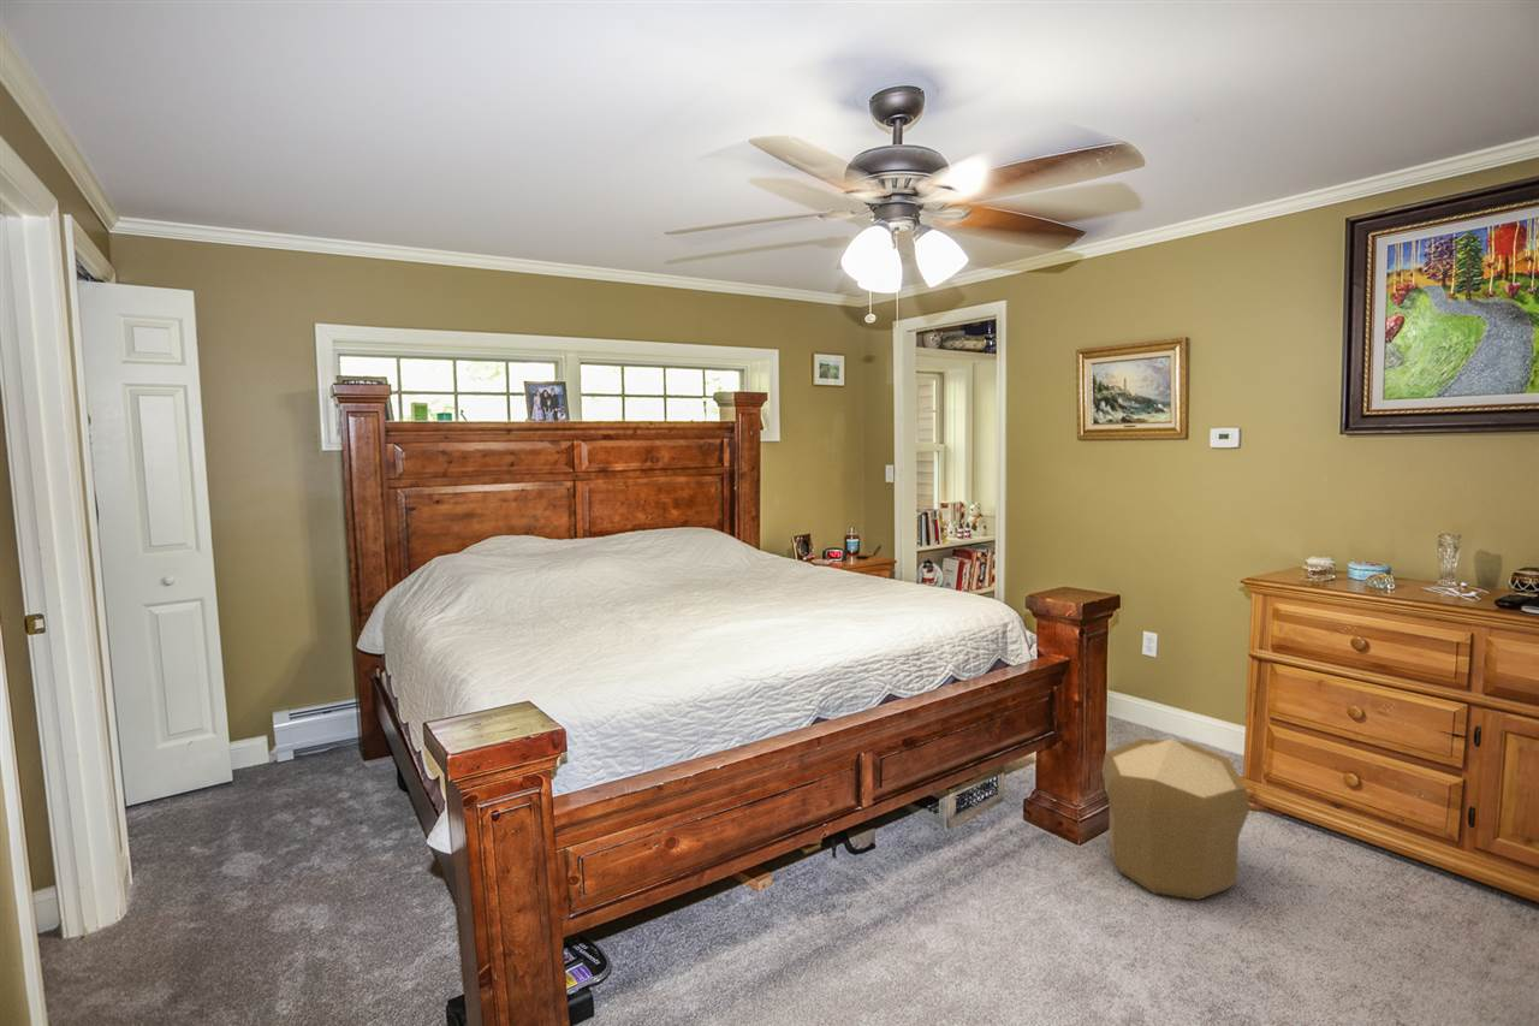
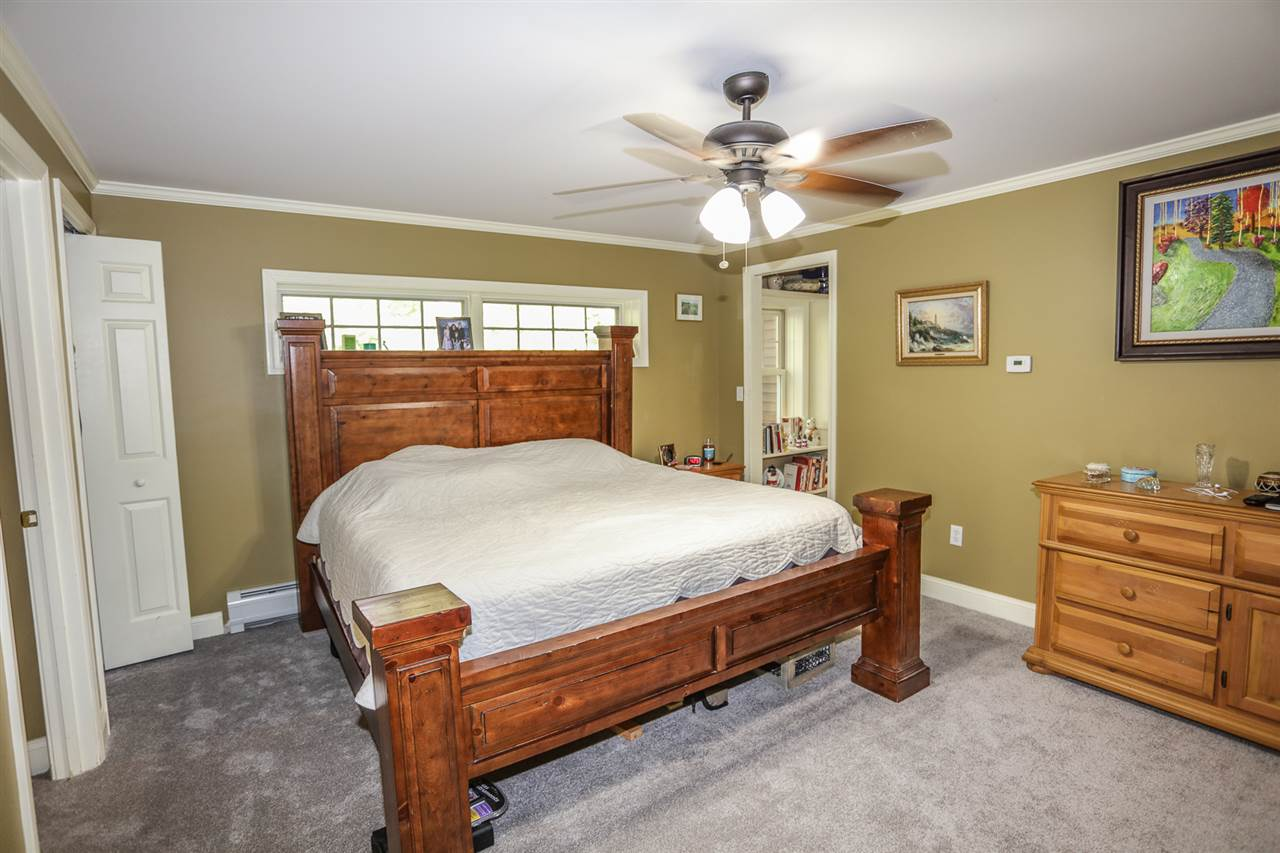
- pouf (1170, 805)
